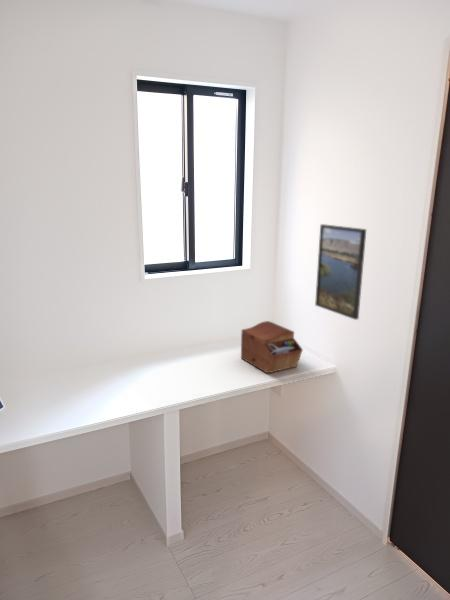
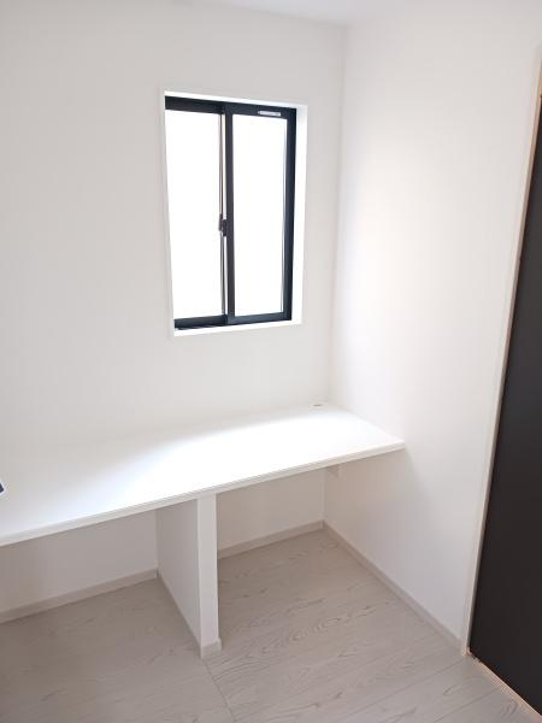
- sewing box (270, 346)
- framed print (338, 270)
